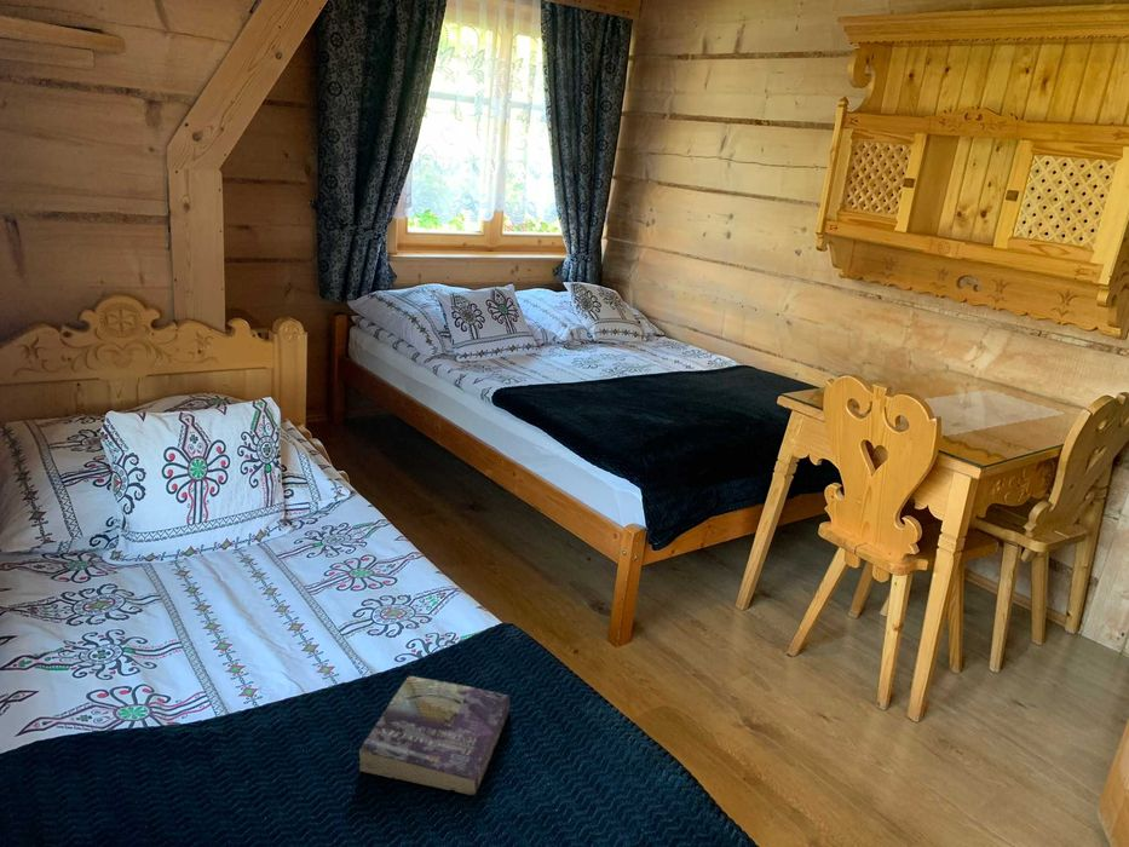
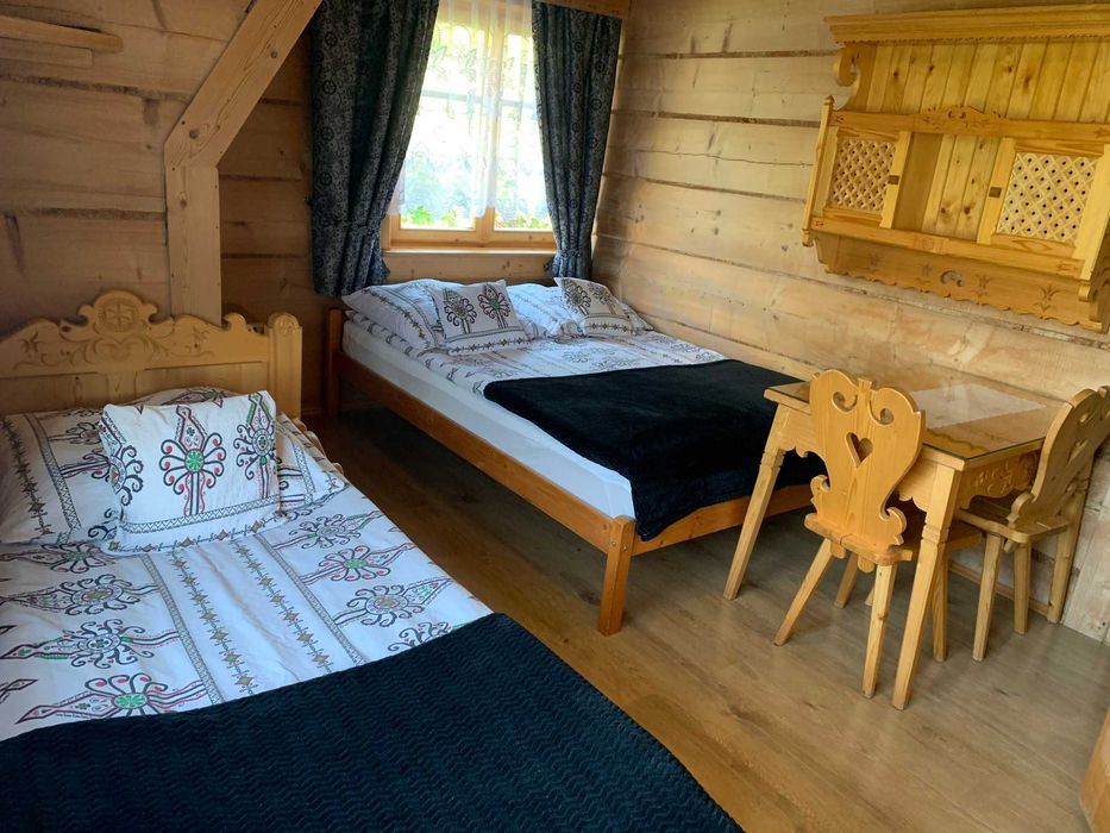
- book (439, 726)
